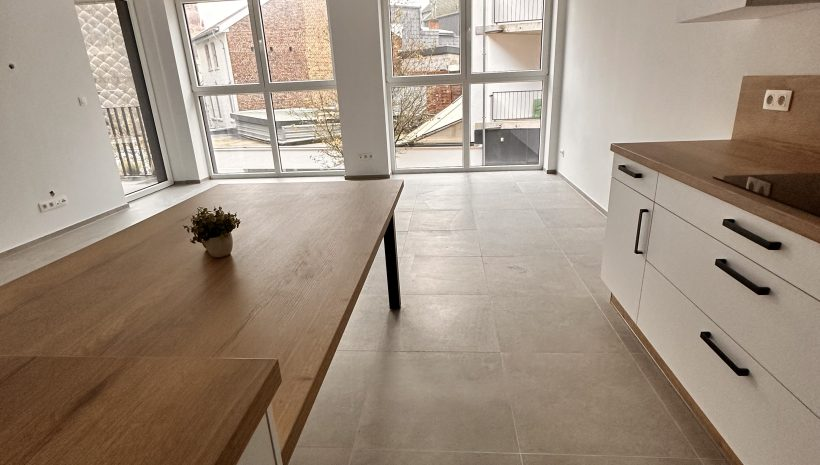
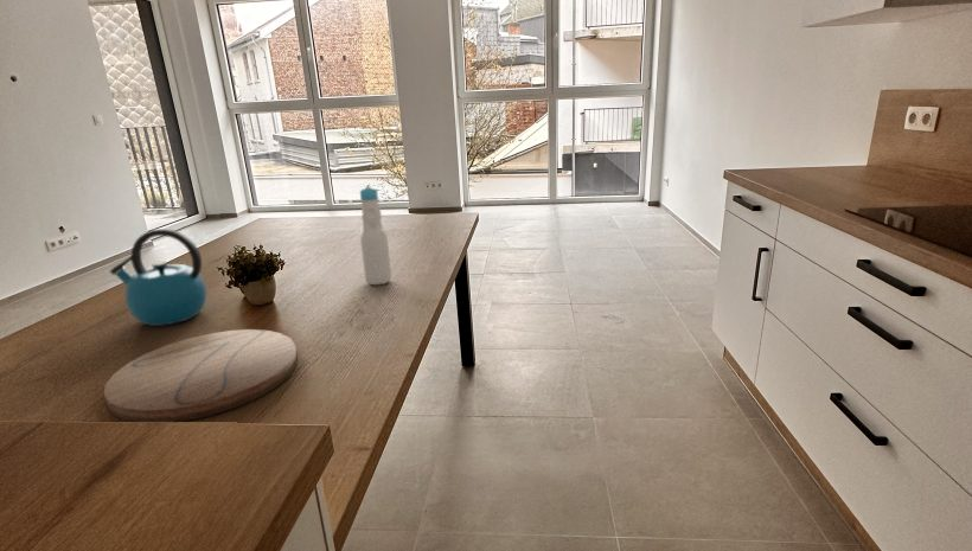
+ cutting board (207, 369)
+ kettle (158, 274)
+ bottle (373, 235)
